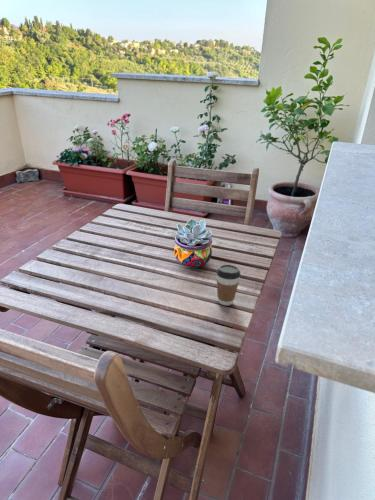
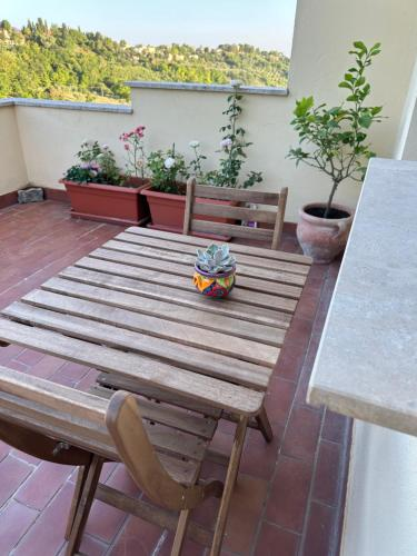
- coffee cup (227, 285)
